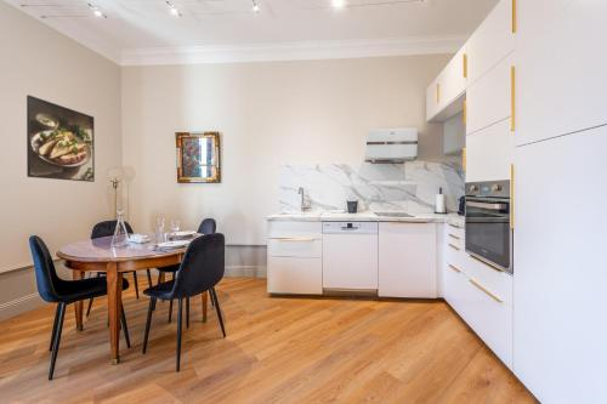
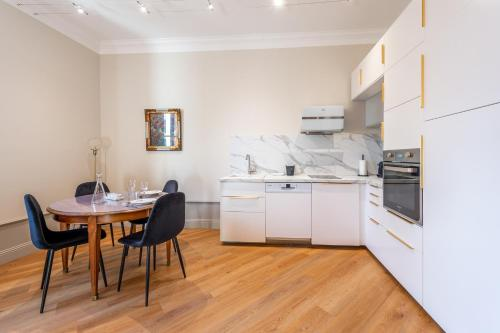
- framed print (64, 143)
